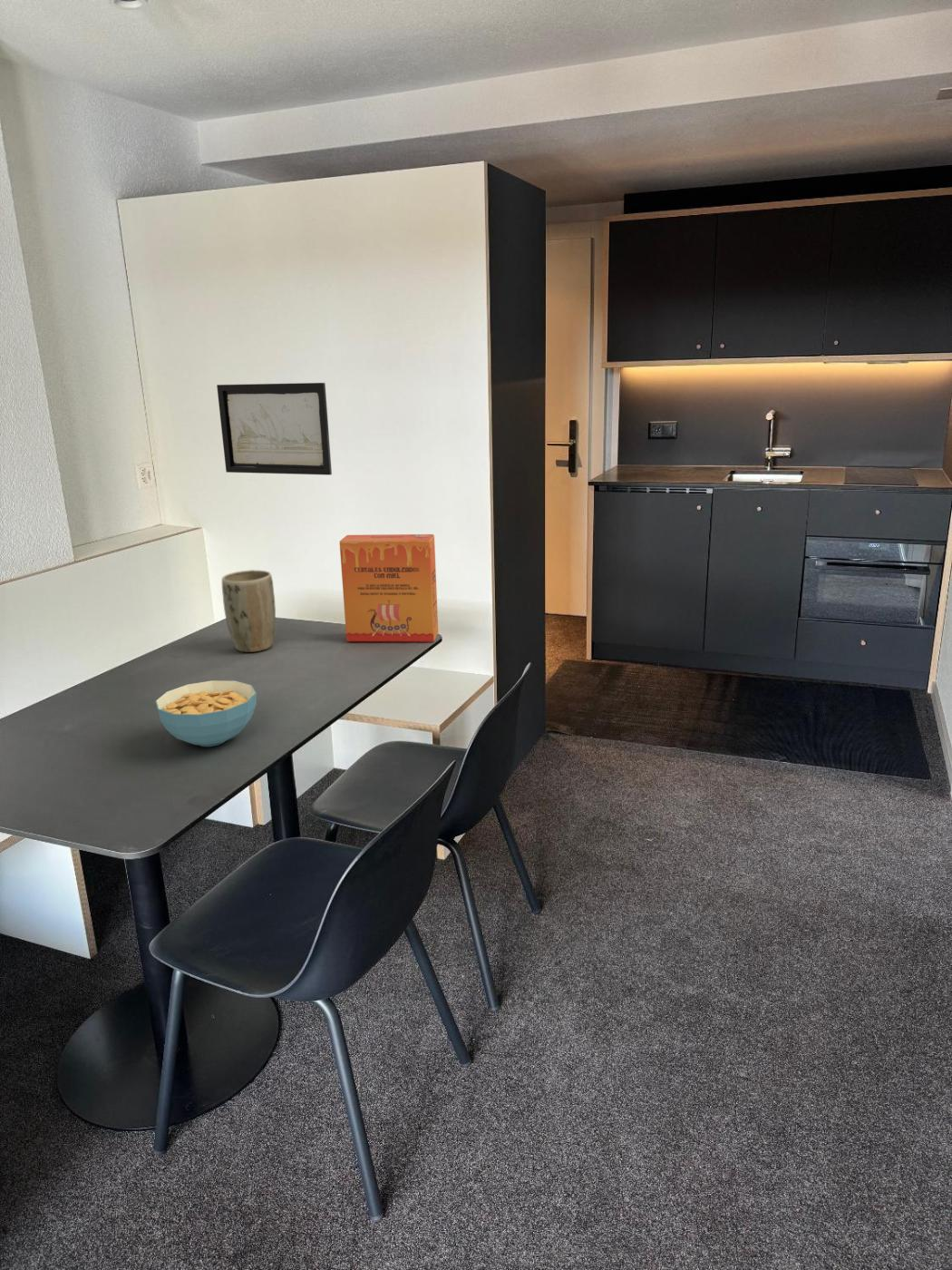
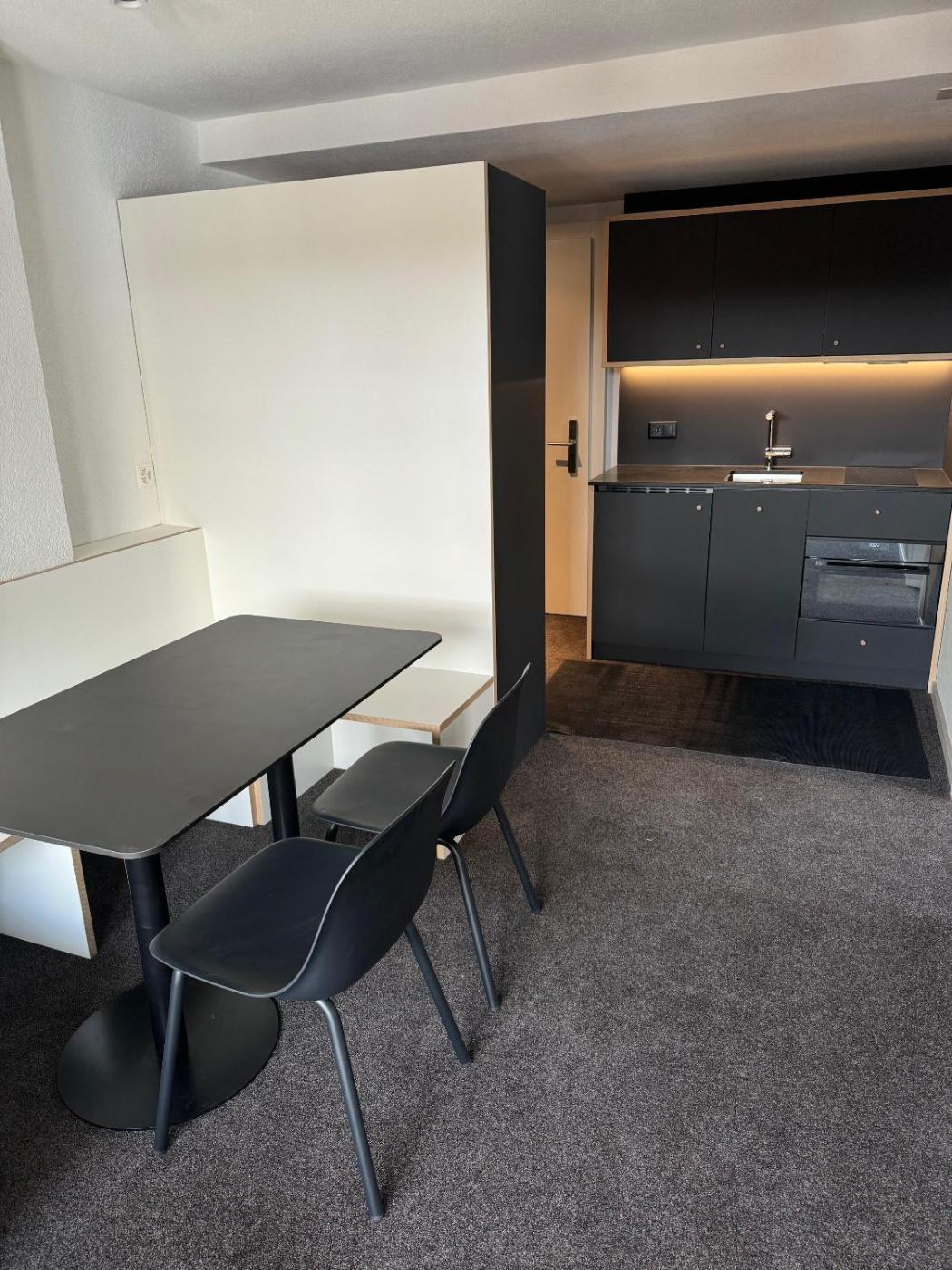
- plant pot (250, 611)
- wall art (273, 429)
- cereal box (390, 588)
- cereal bowl (209, 718)
